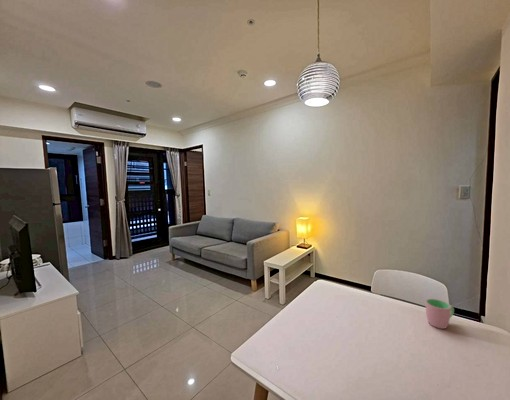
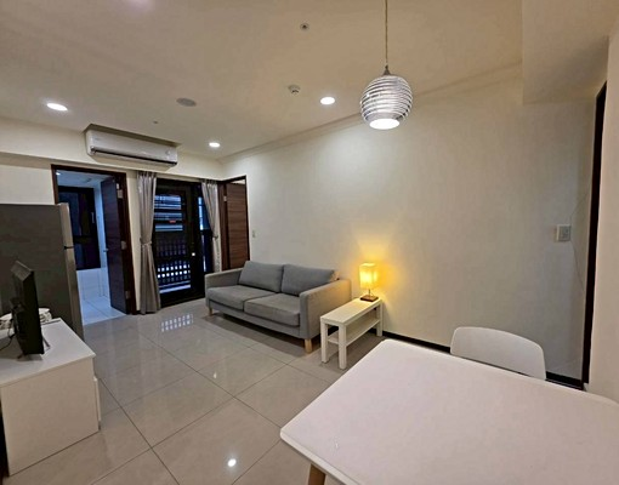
- cup (440, 313)
